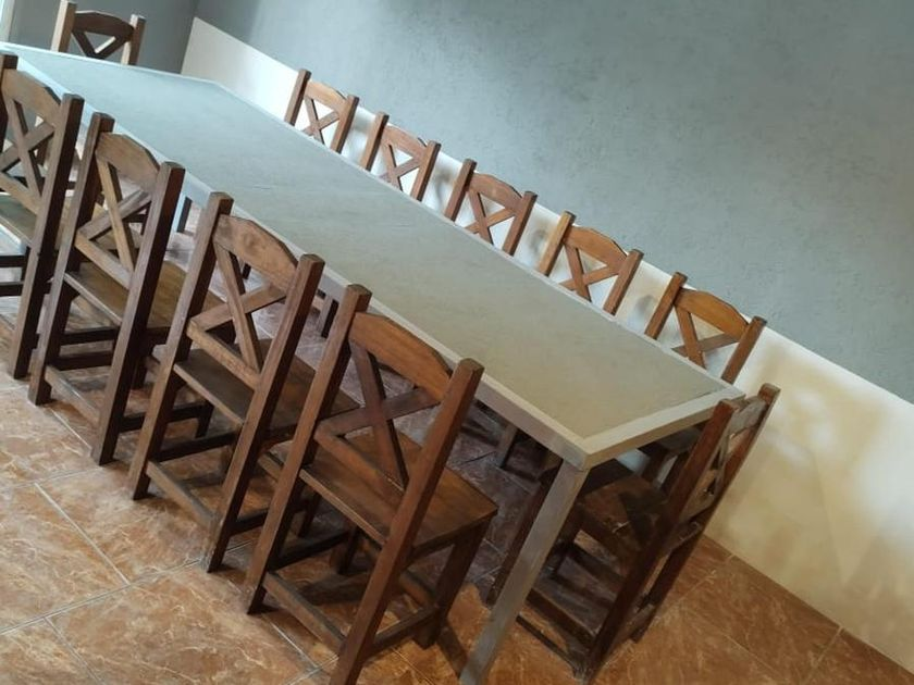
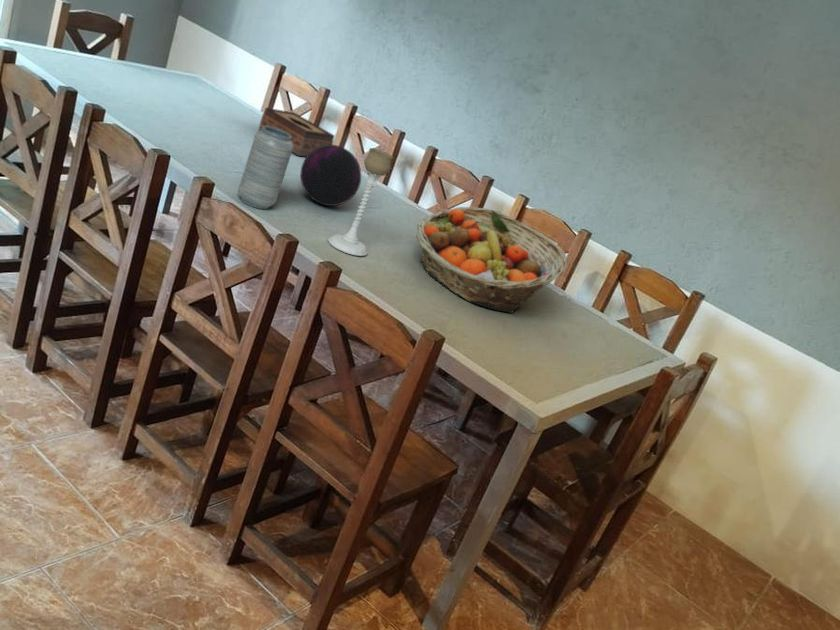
+ fruit basket (486, 255)
+ candle holder (364, 200)
+ vase (265, 168)
+ decorative orb (331, 175)
+ tissue box (296, 133)
